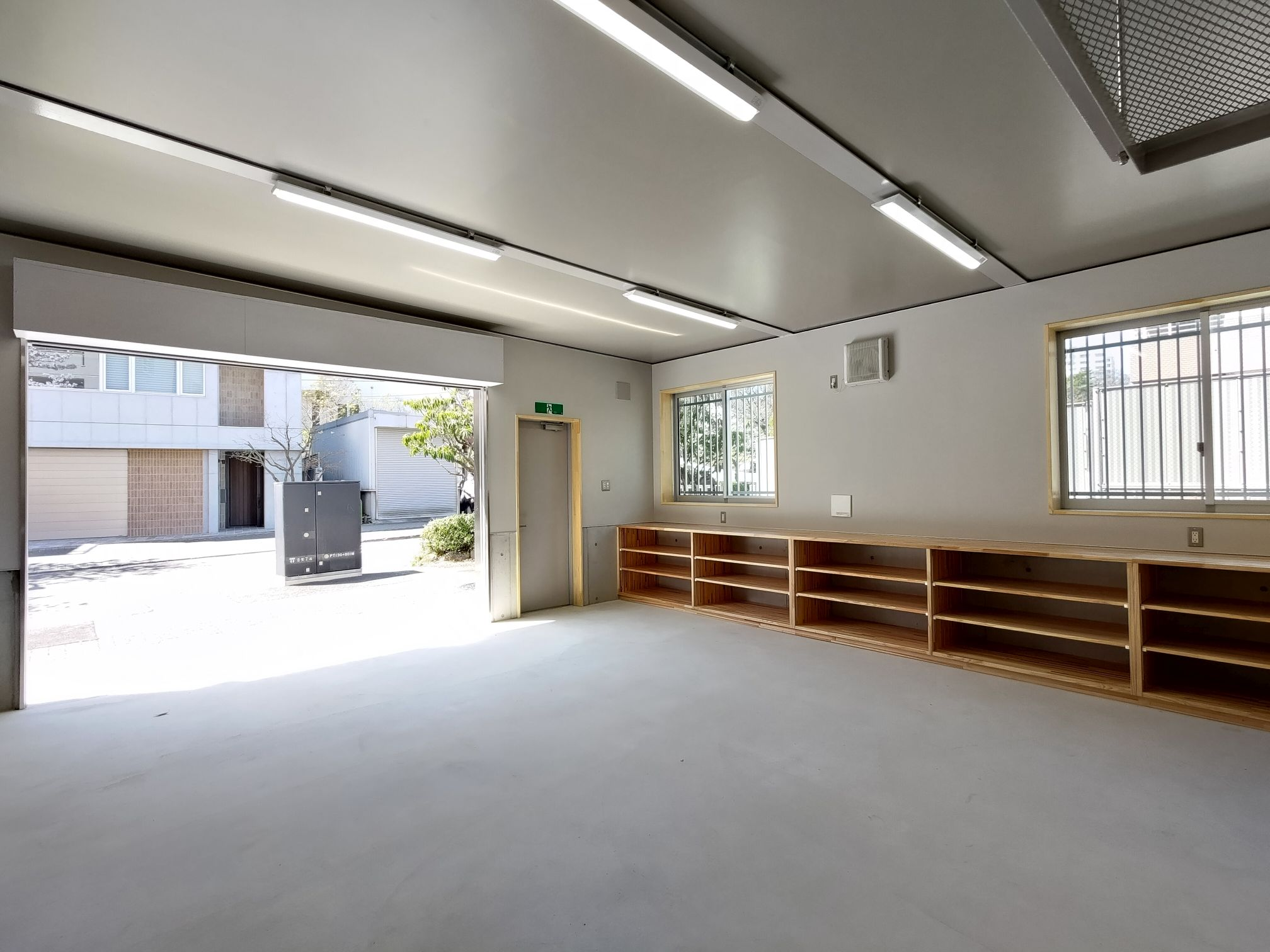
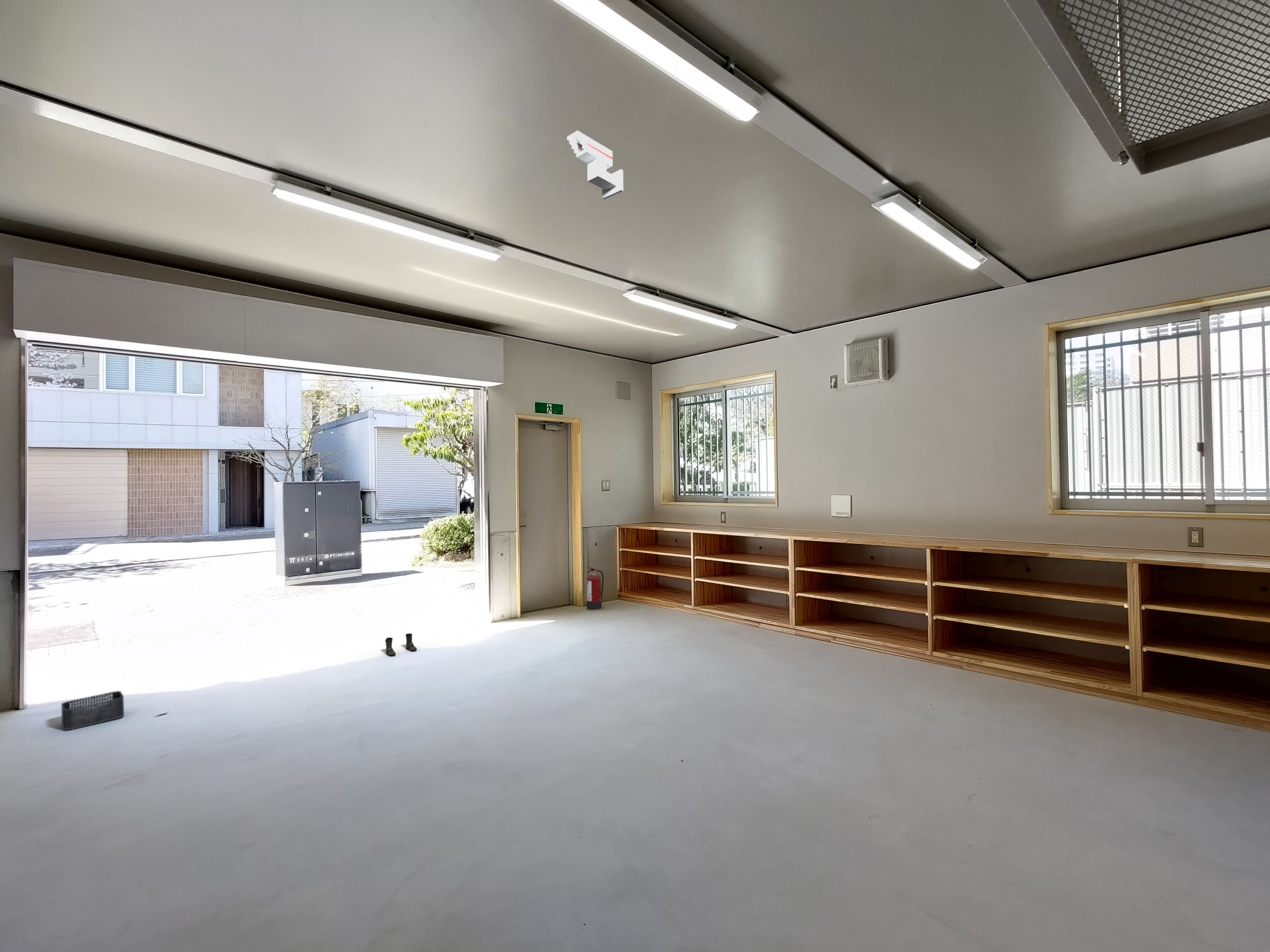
+ storage bin (93, 710)
+ boots (406, 644)
+ security camera (595, 166)
+ fire extinguisher (595, 586)
